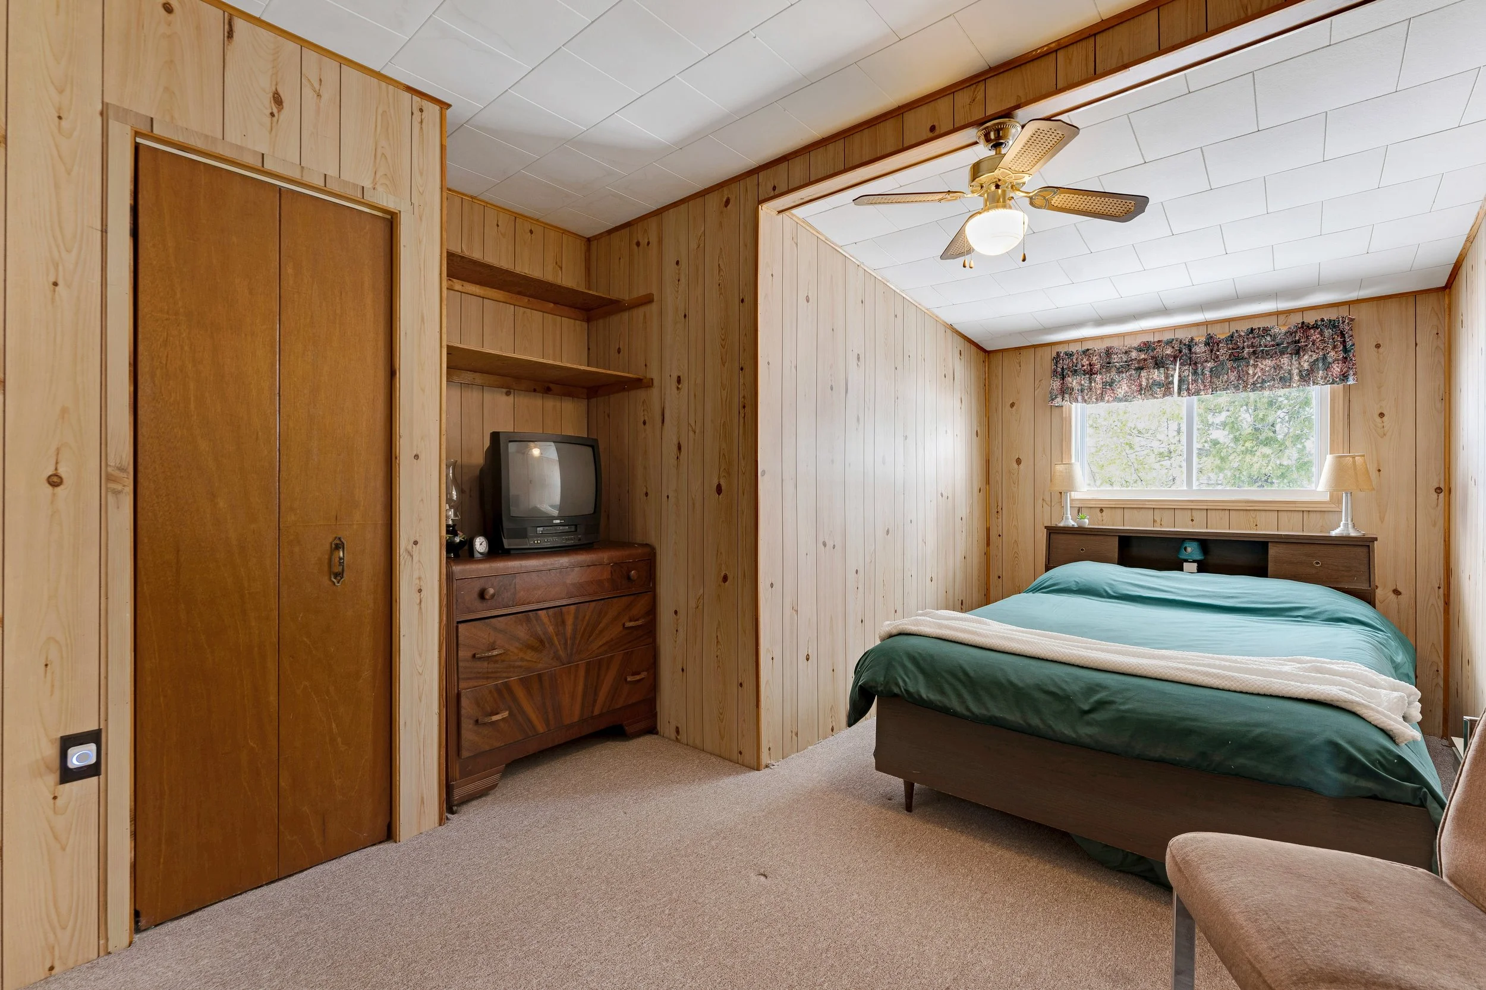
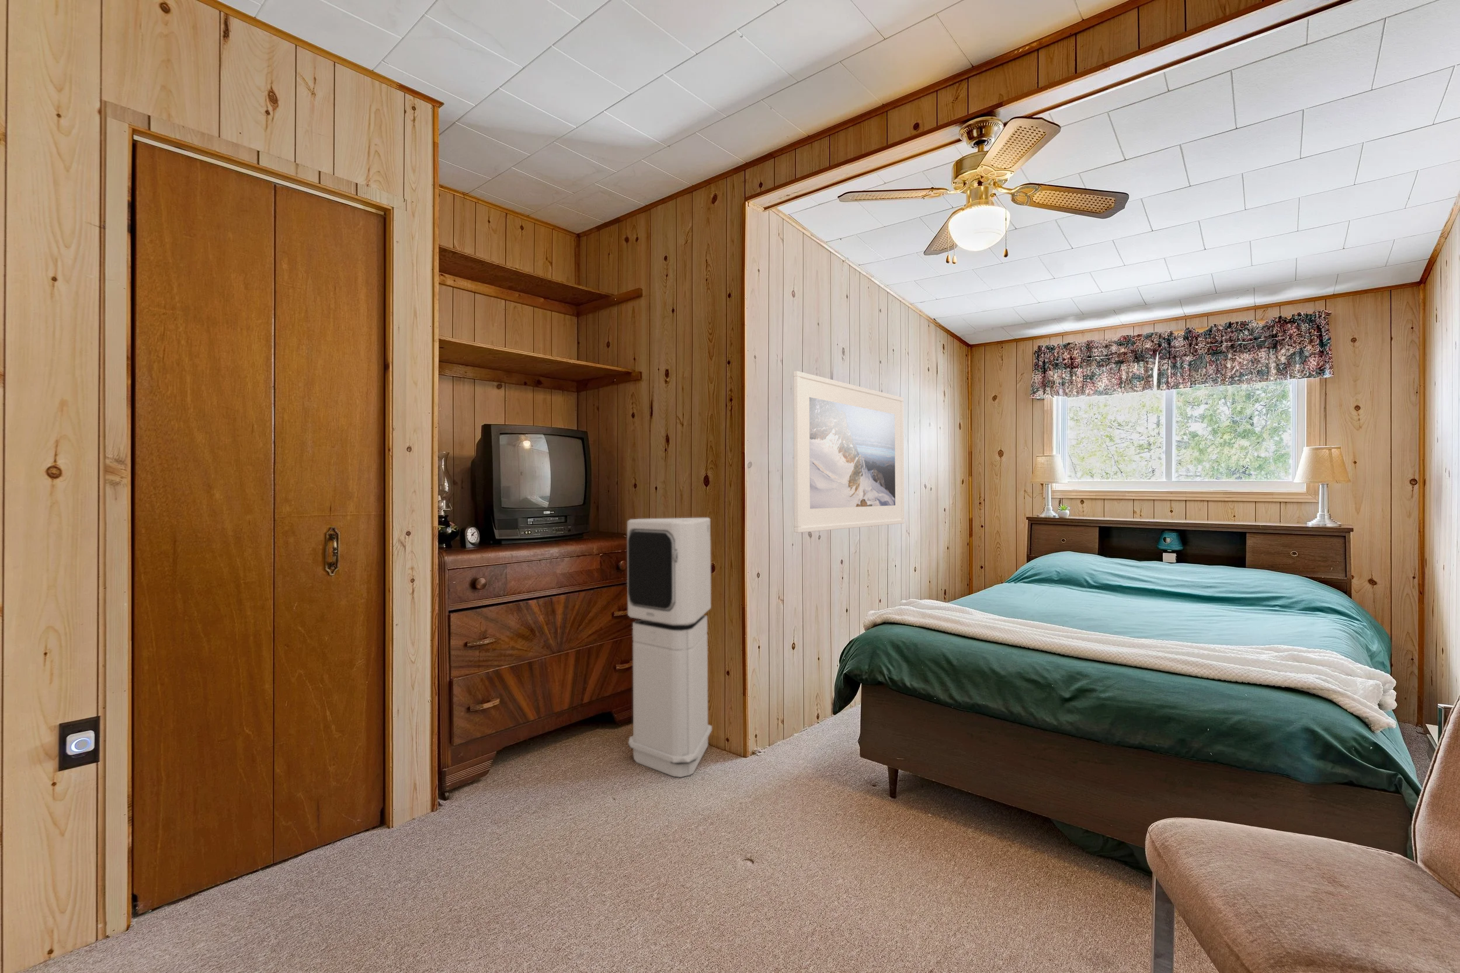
+ air purifier (680, 637)
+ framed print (856, 456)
